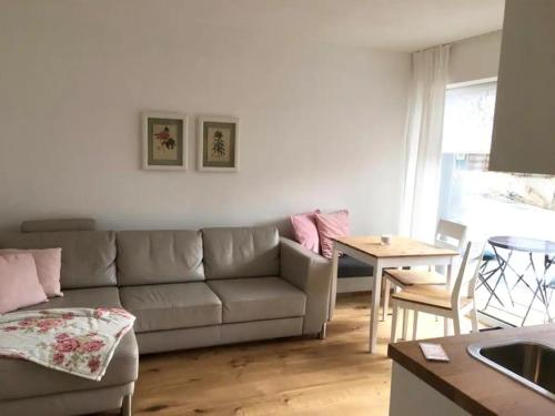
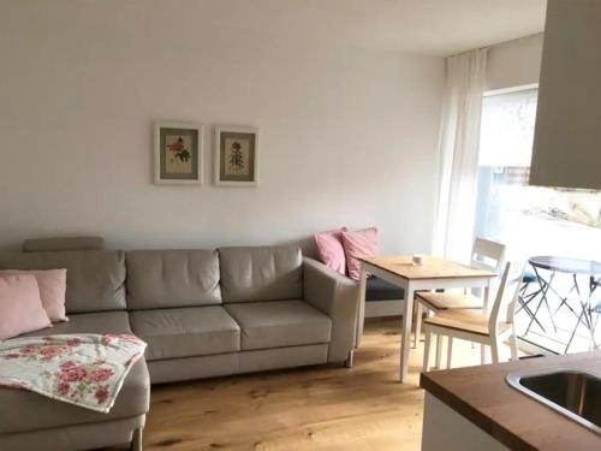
- graded trading card (433, 351)
